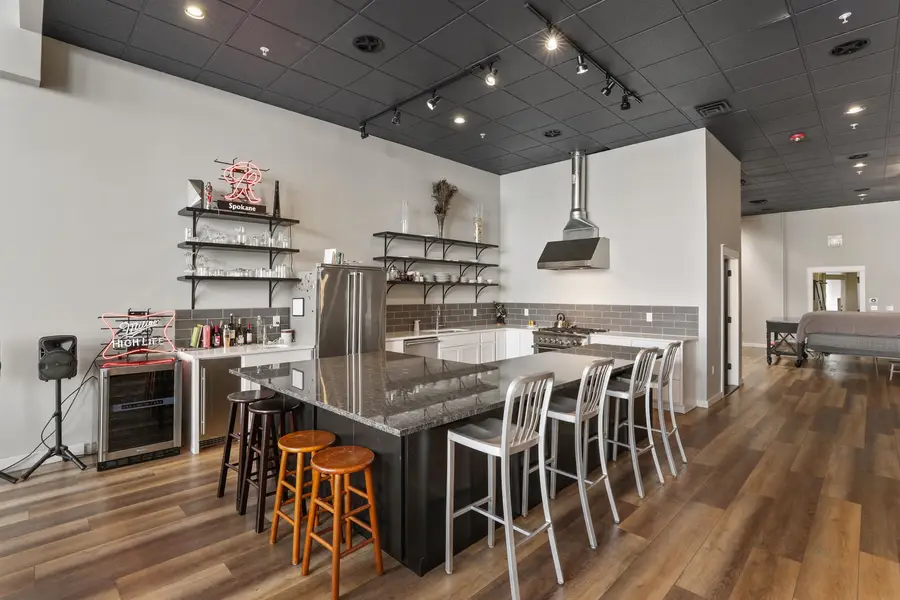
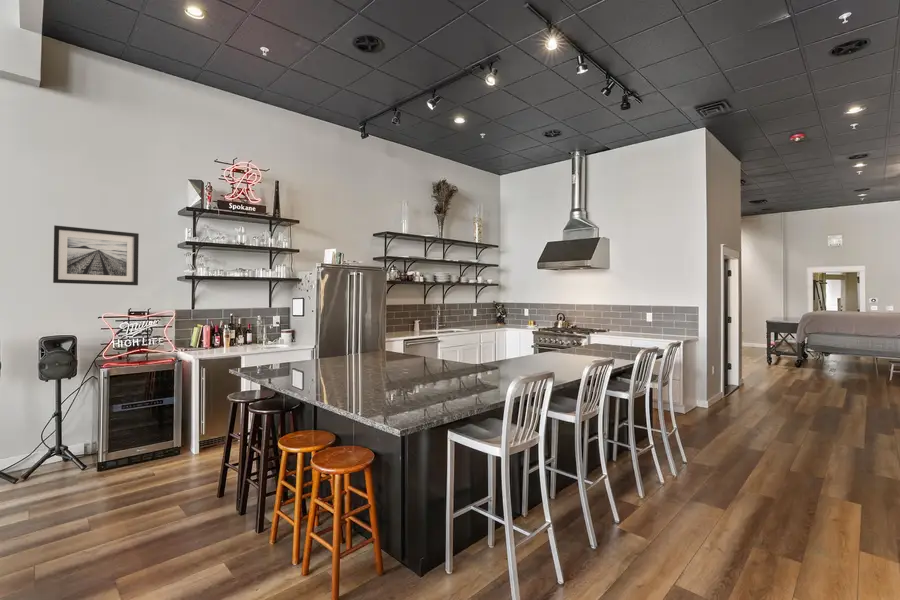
+ wall art (98, 256)
